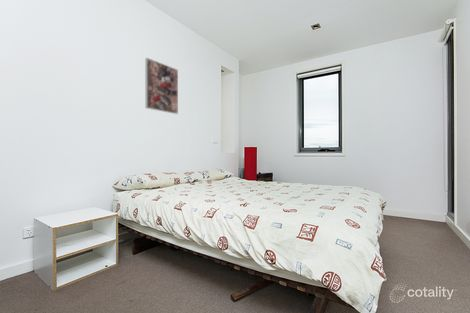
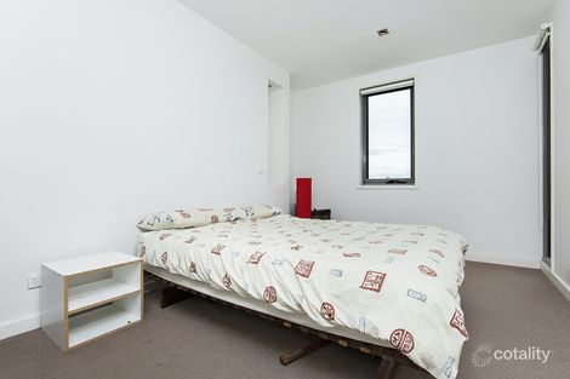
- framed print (162, 87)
